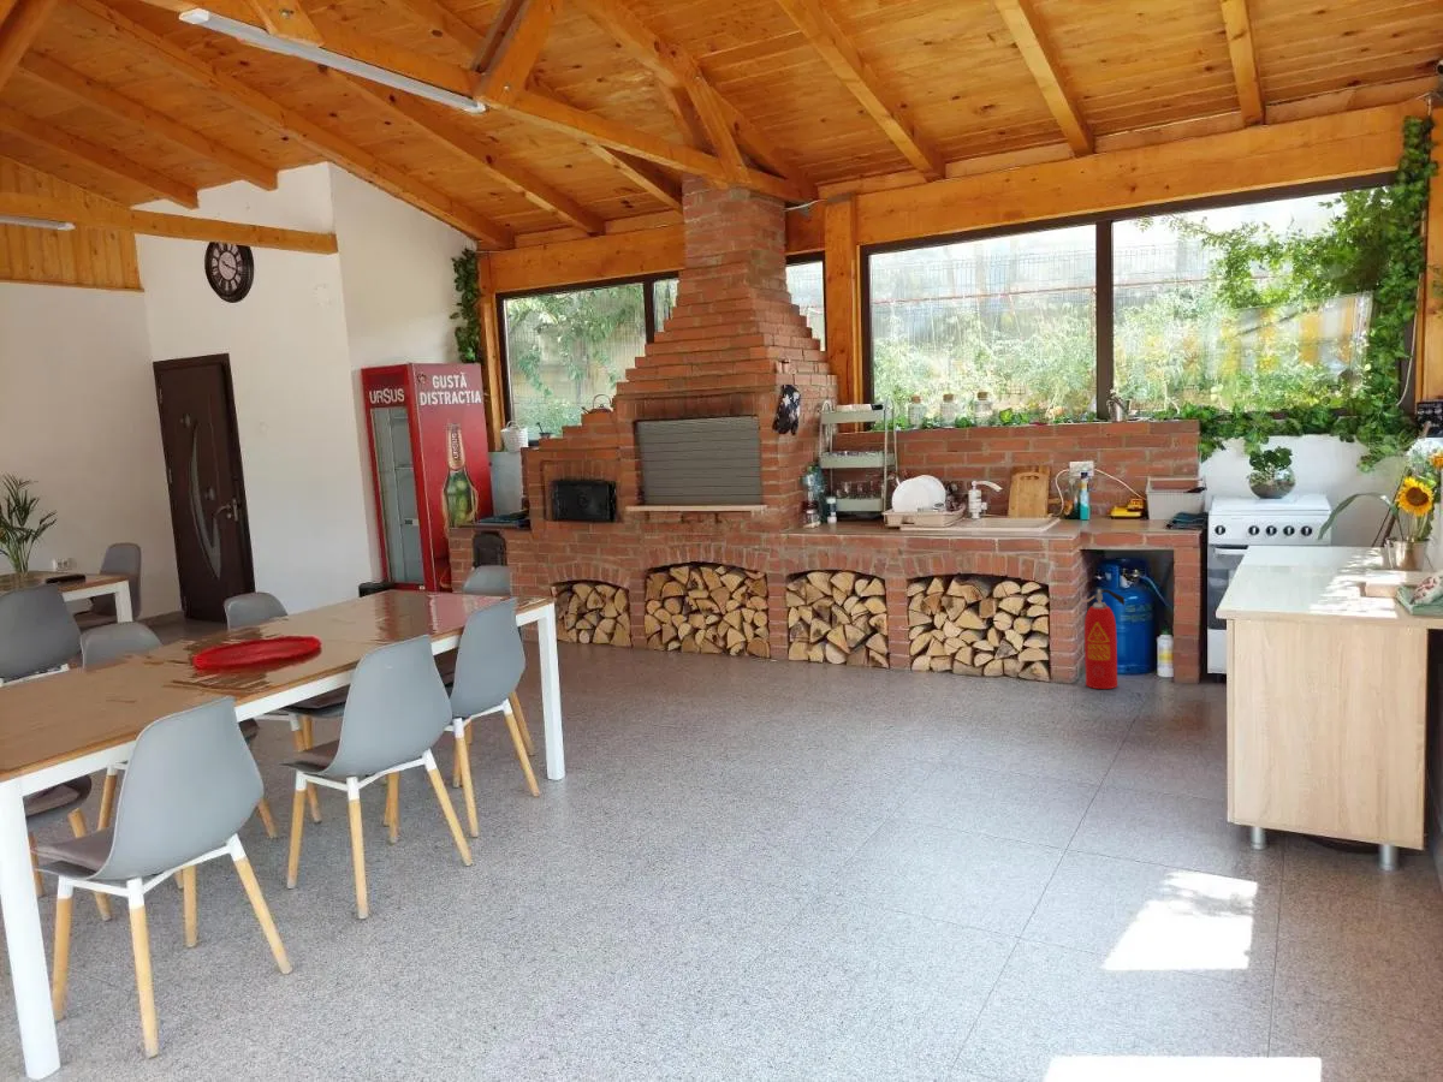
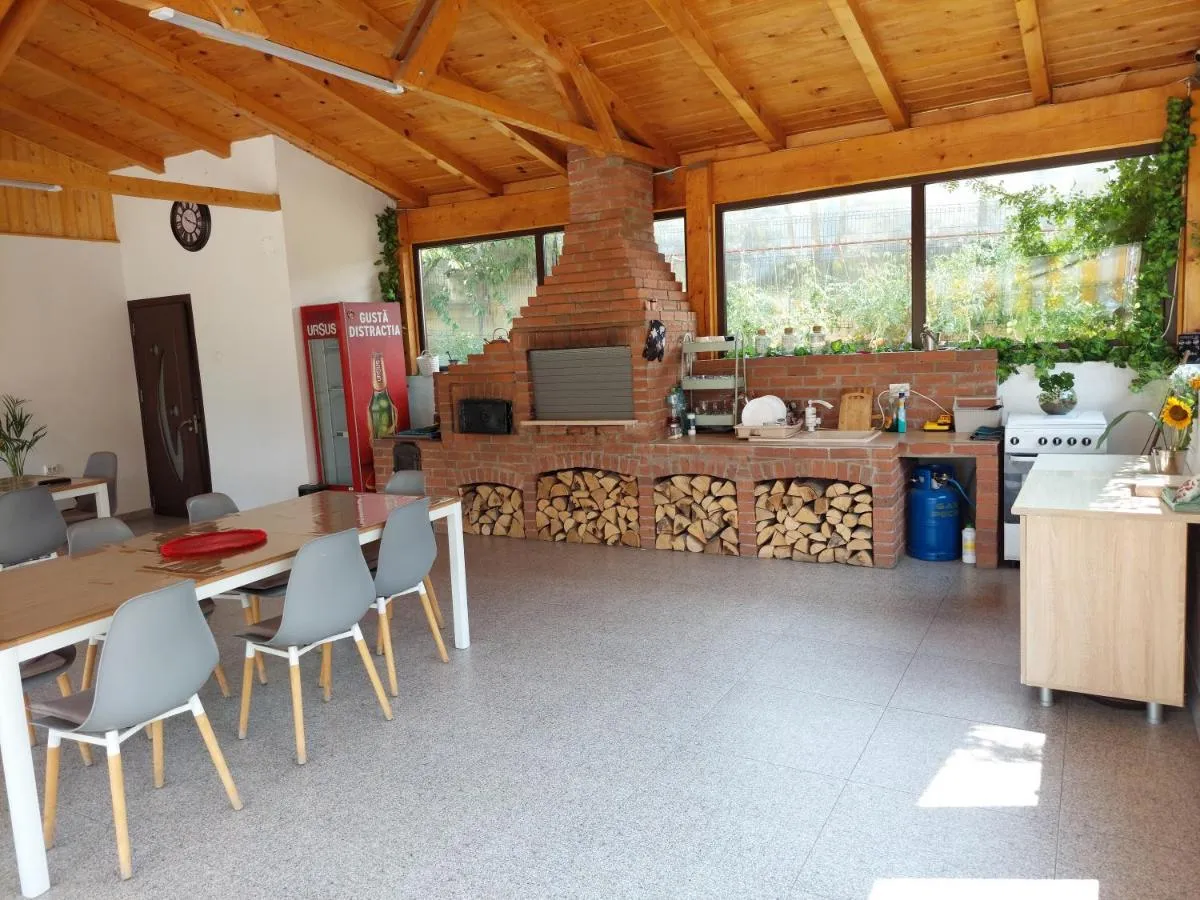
- fire extinguisher (1103, 637)
